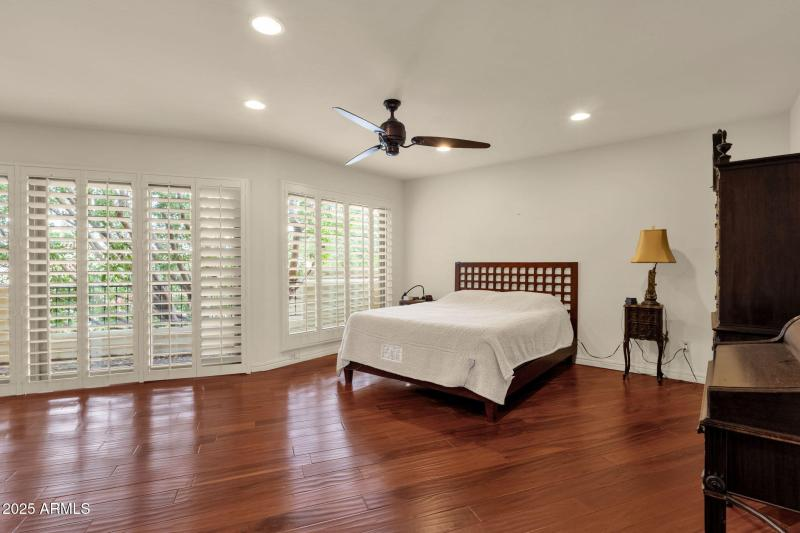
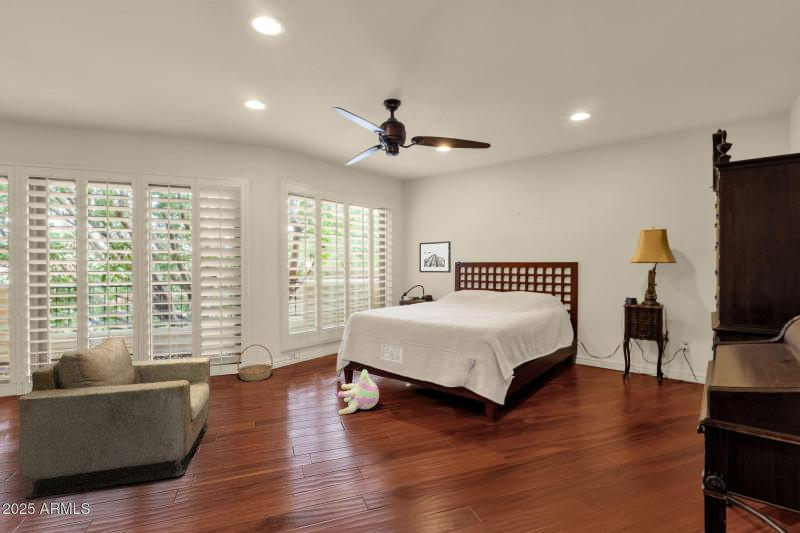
+ plush toy (359, 389)
+ basket (255, 364)
+ armchair (116, 405)
+ wall art (434, 257)
